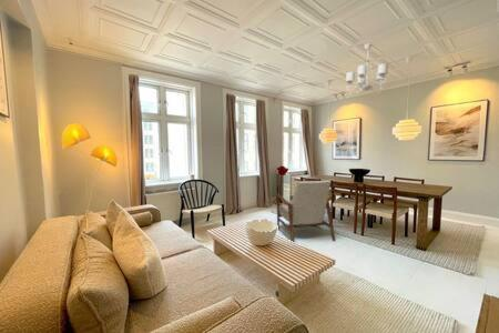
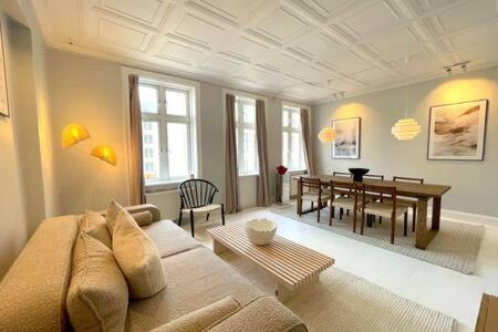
- chandelier (365, 70)
- armchair (304, 206)
